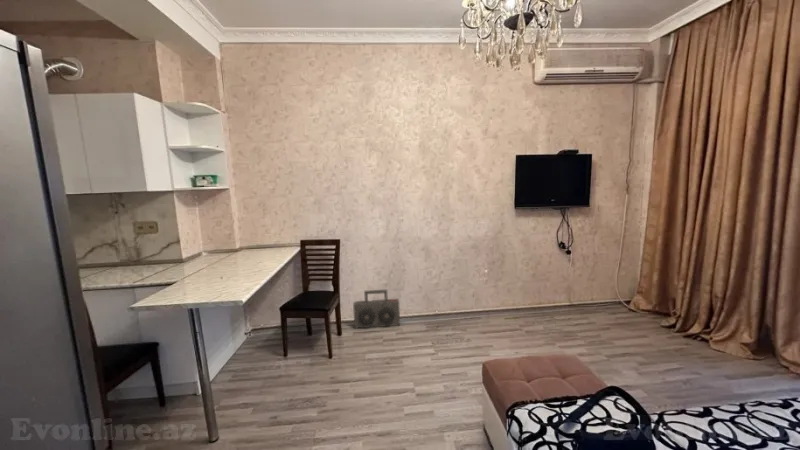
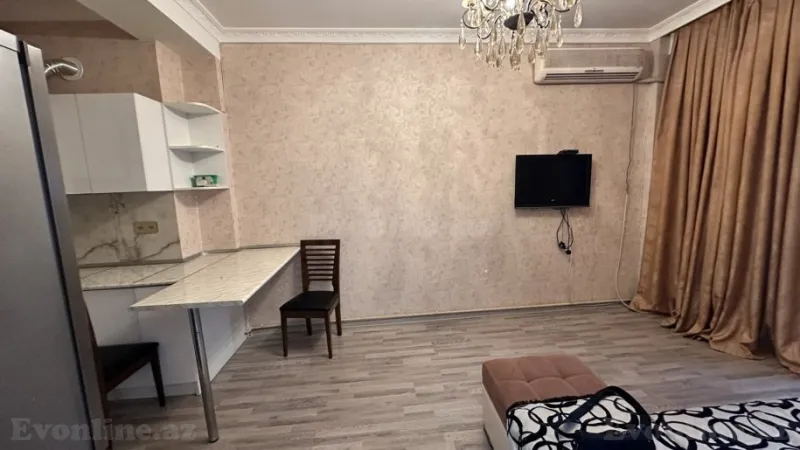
- speaker (376, 308)
